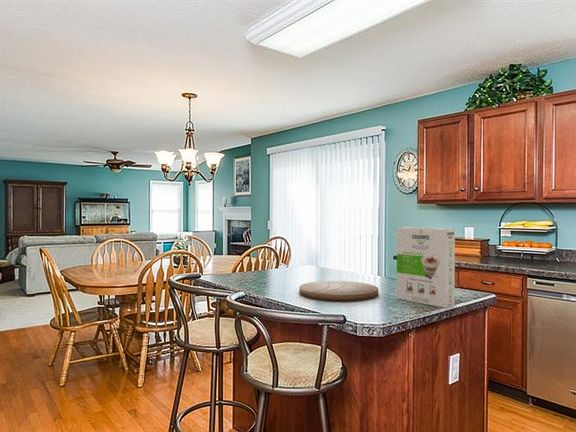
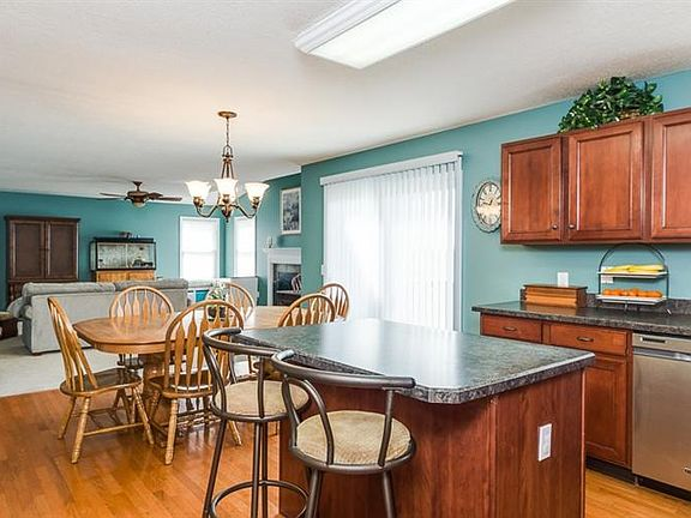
- cutting board (338, 290)
- cereal box (424, 265)
